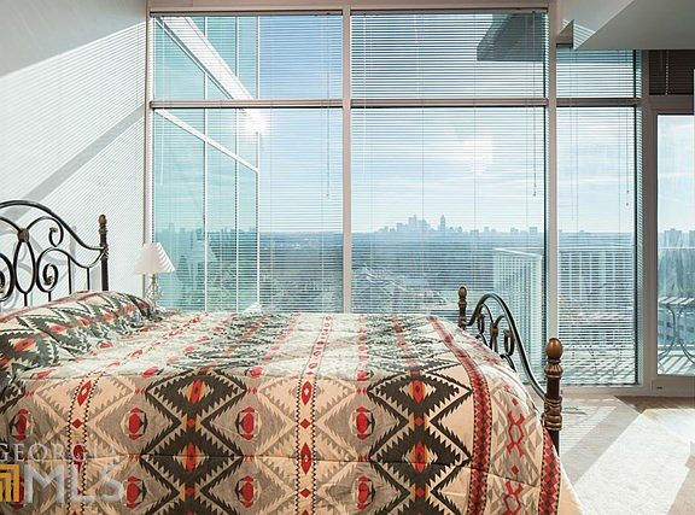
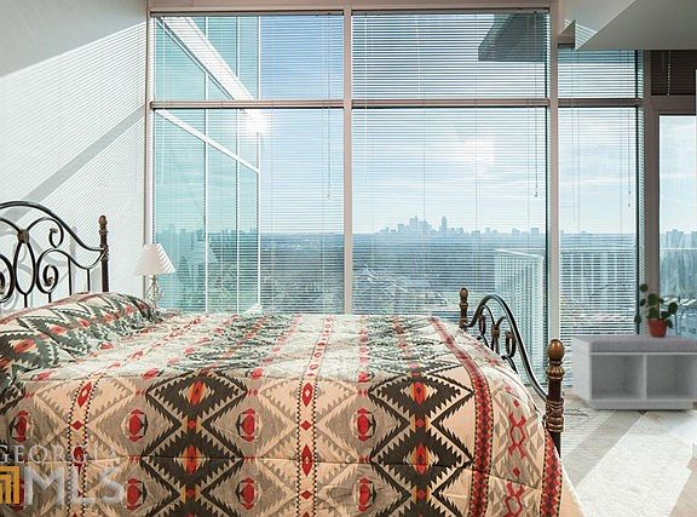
+ bench (634, 369)
+ potted plant (656, 310)
